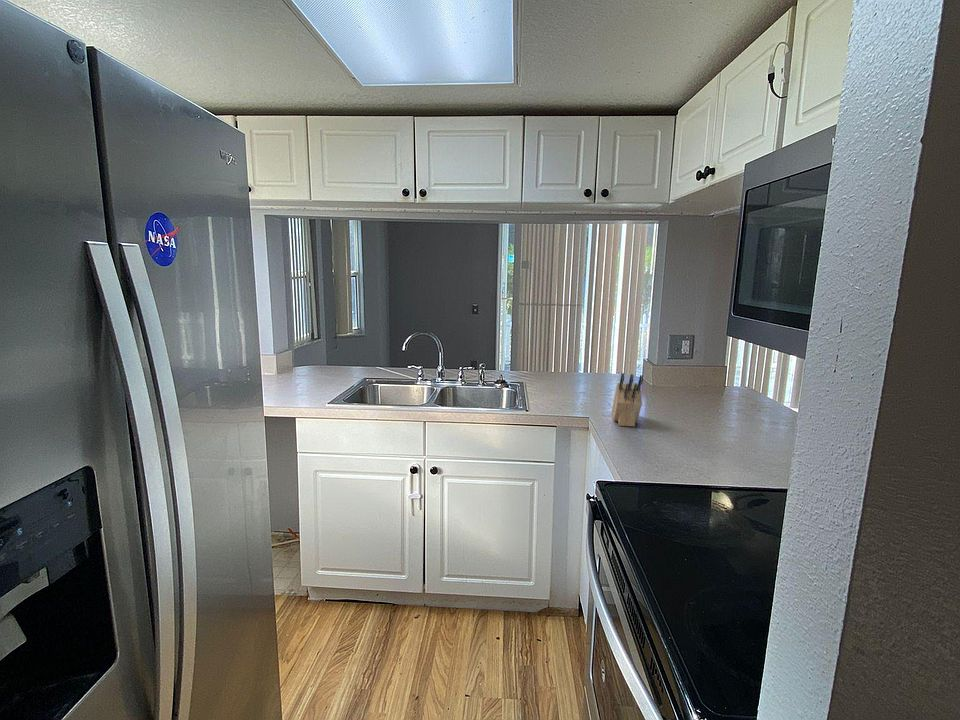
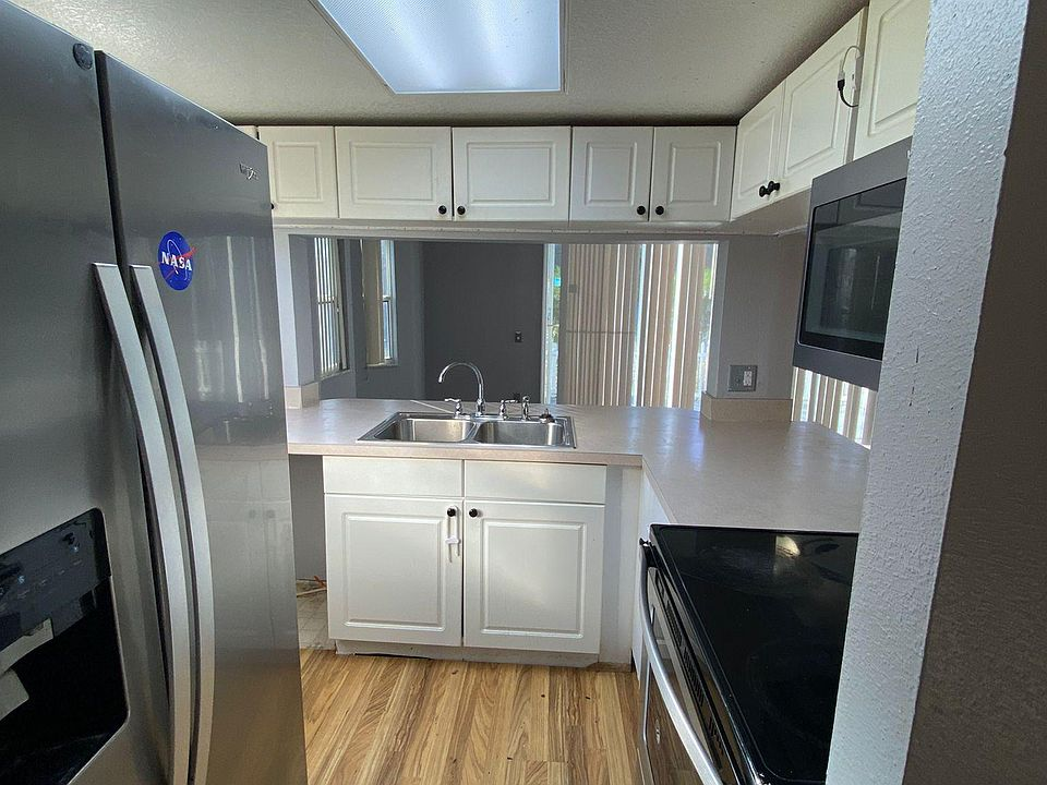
- knife block (627, 395)
